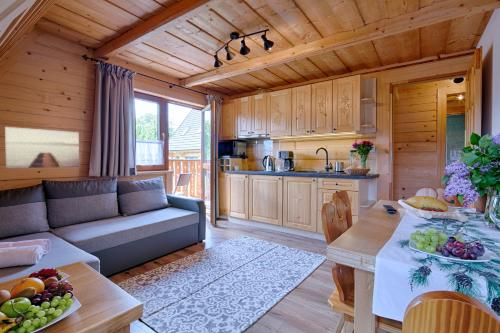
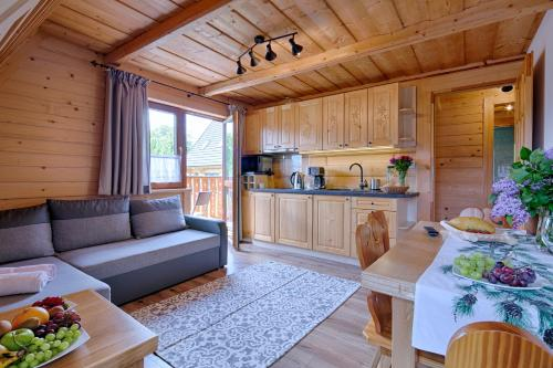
- wall art (45, 148)
